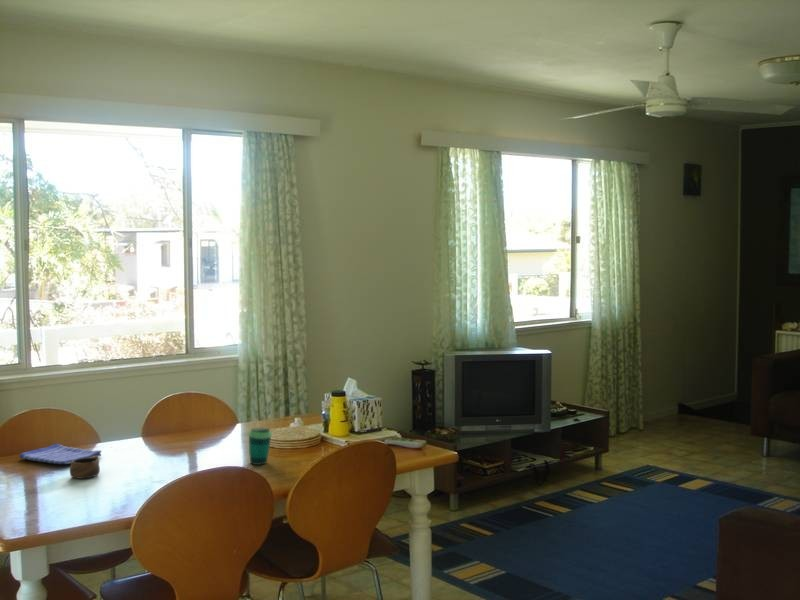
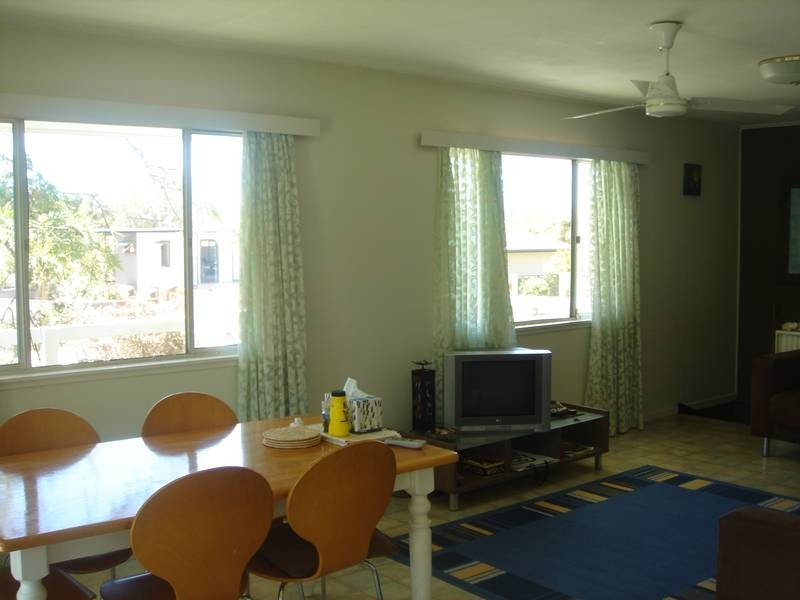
- cup (88, 466)
- cup (260, 446)
- dish towel (60, 453)
